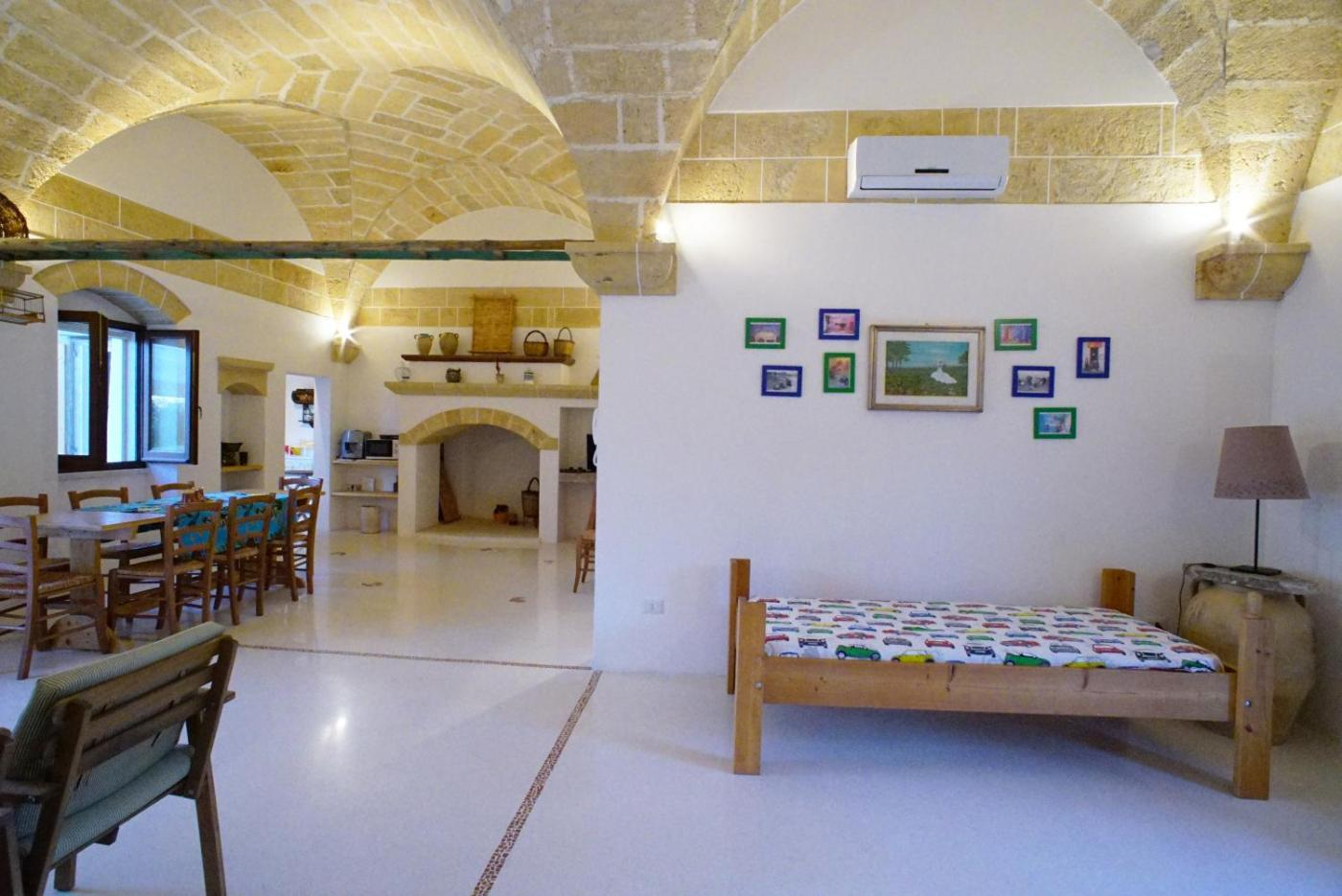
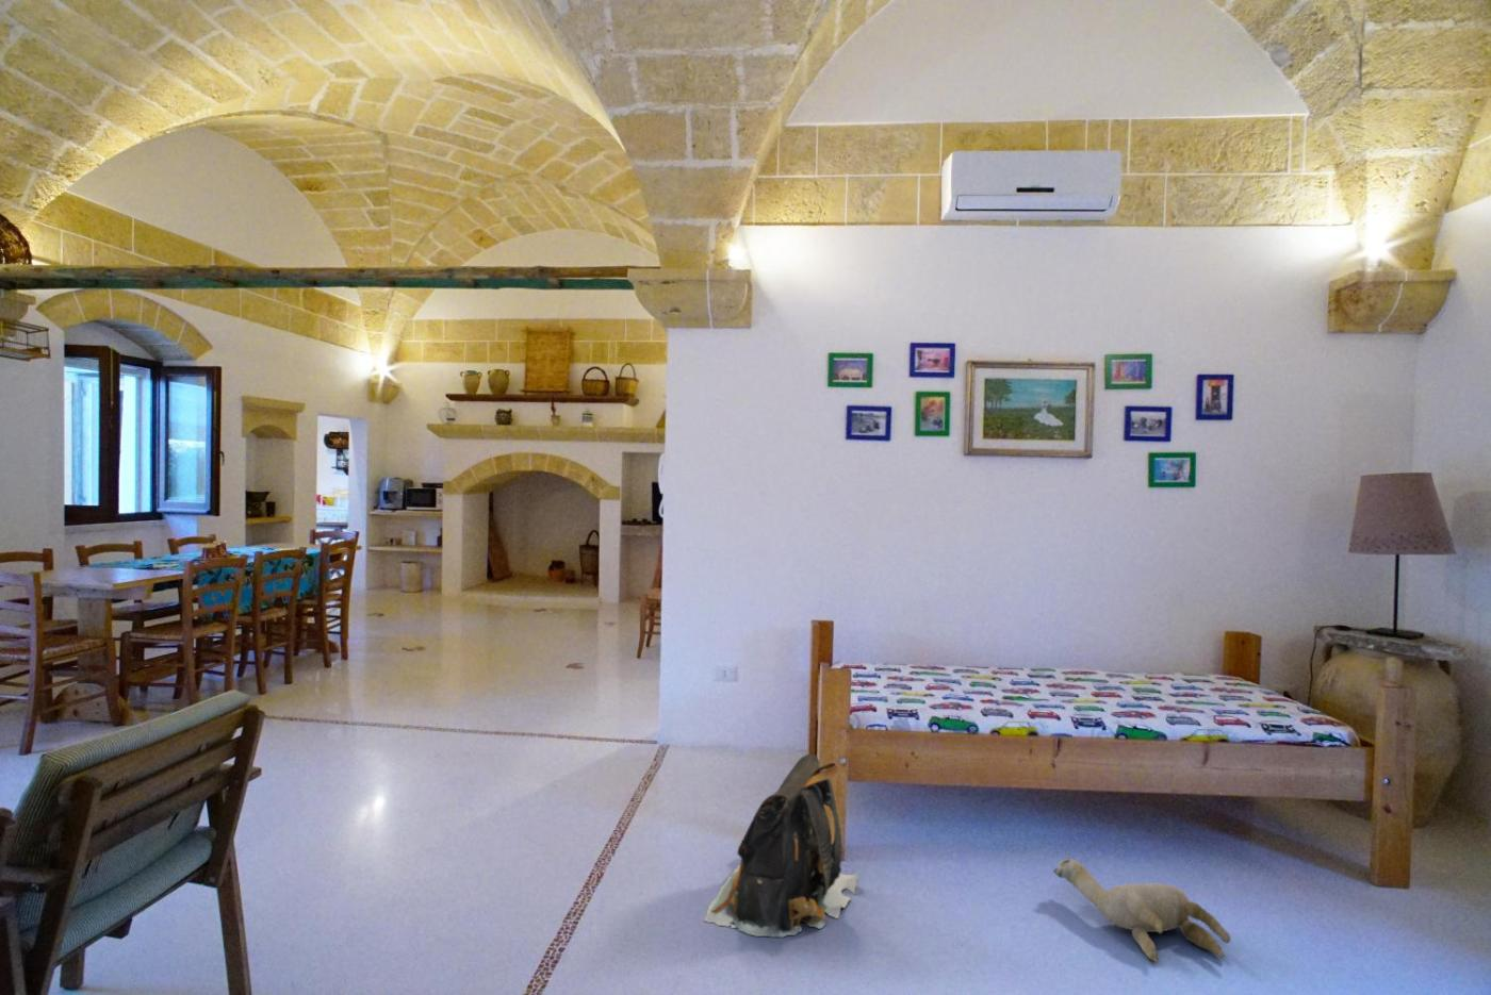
+ plush toy (1135, 904)
+ backpack (783, 825)
